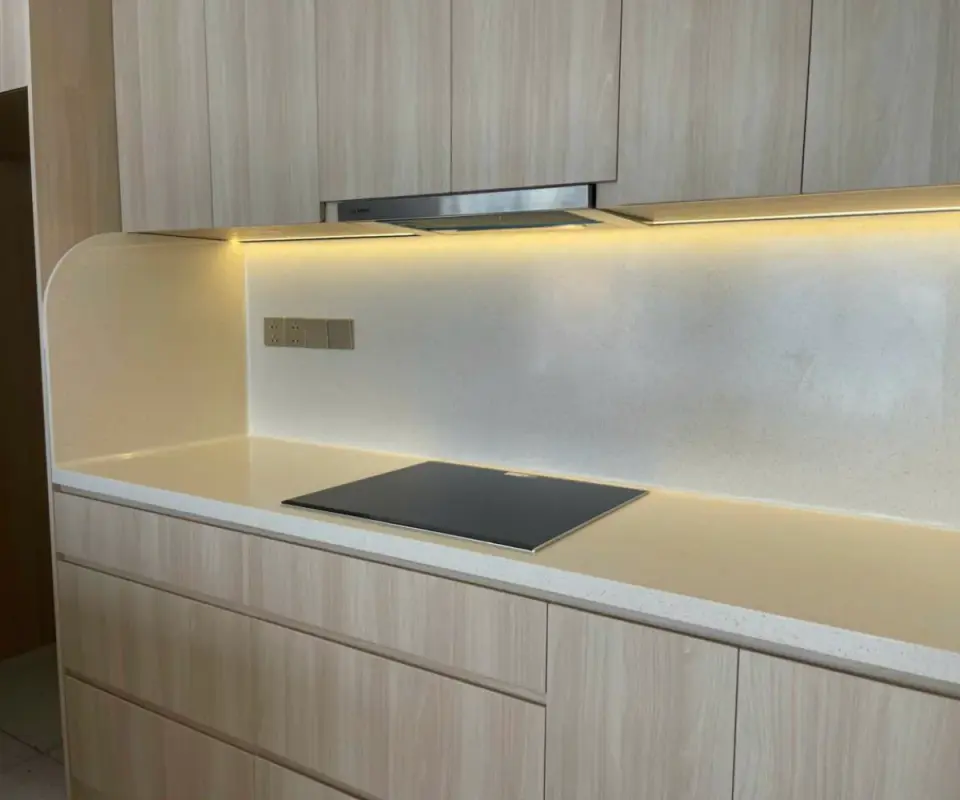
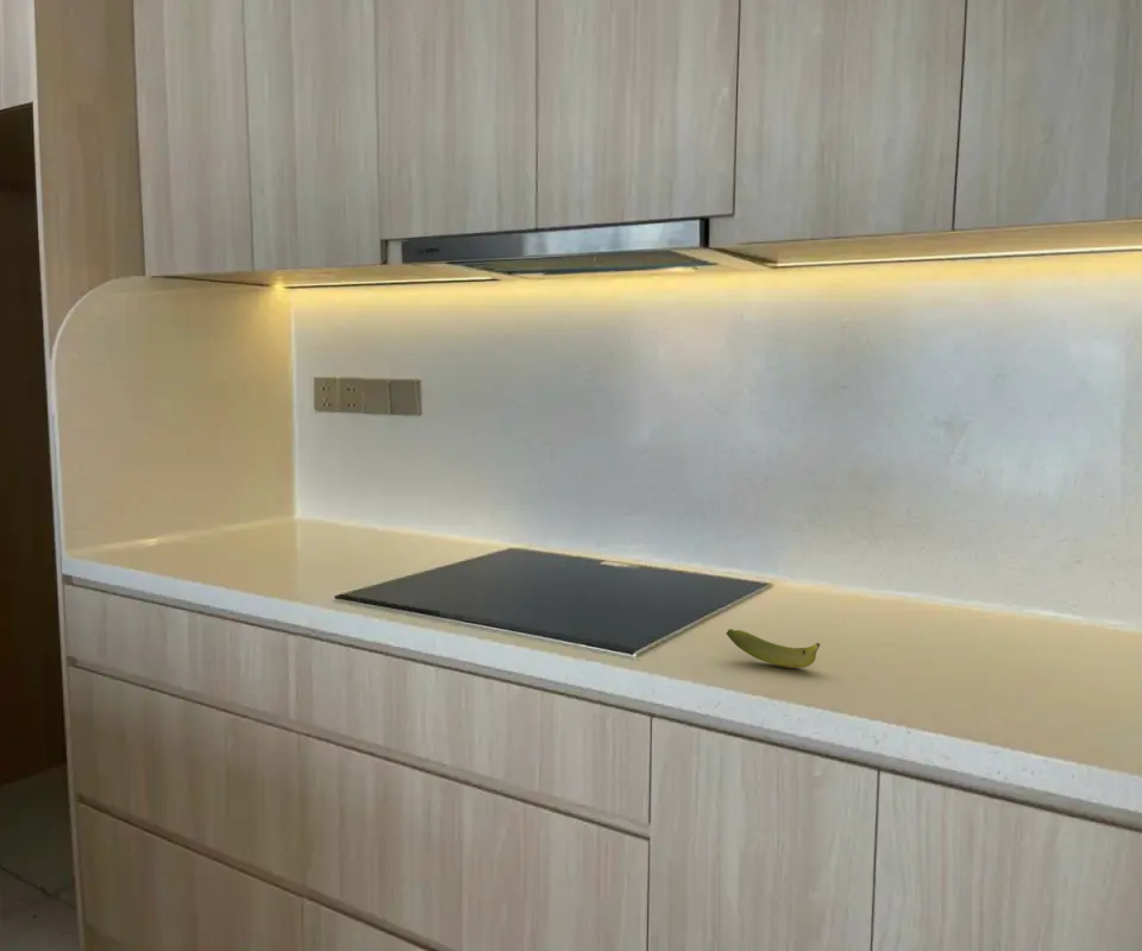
+ banana (771, 649)
